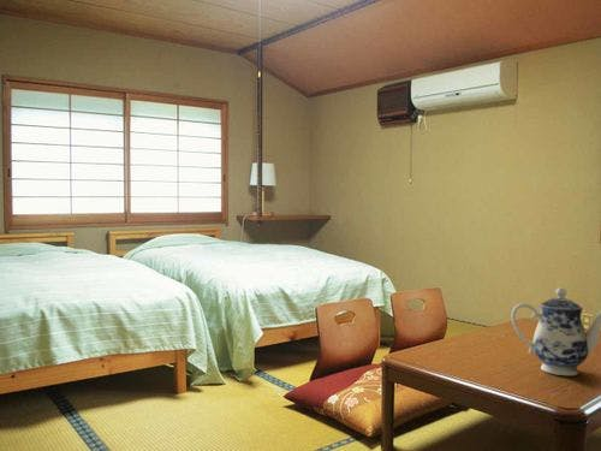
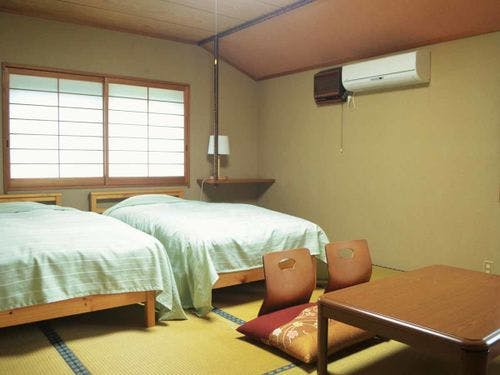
- teapot (560, 328)
